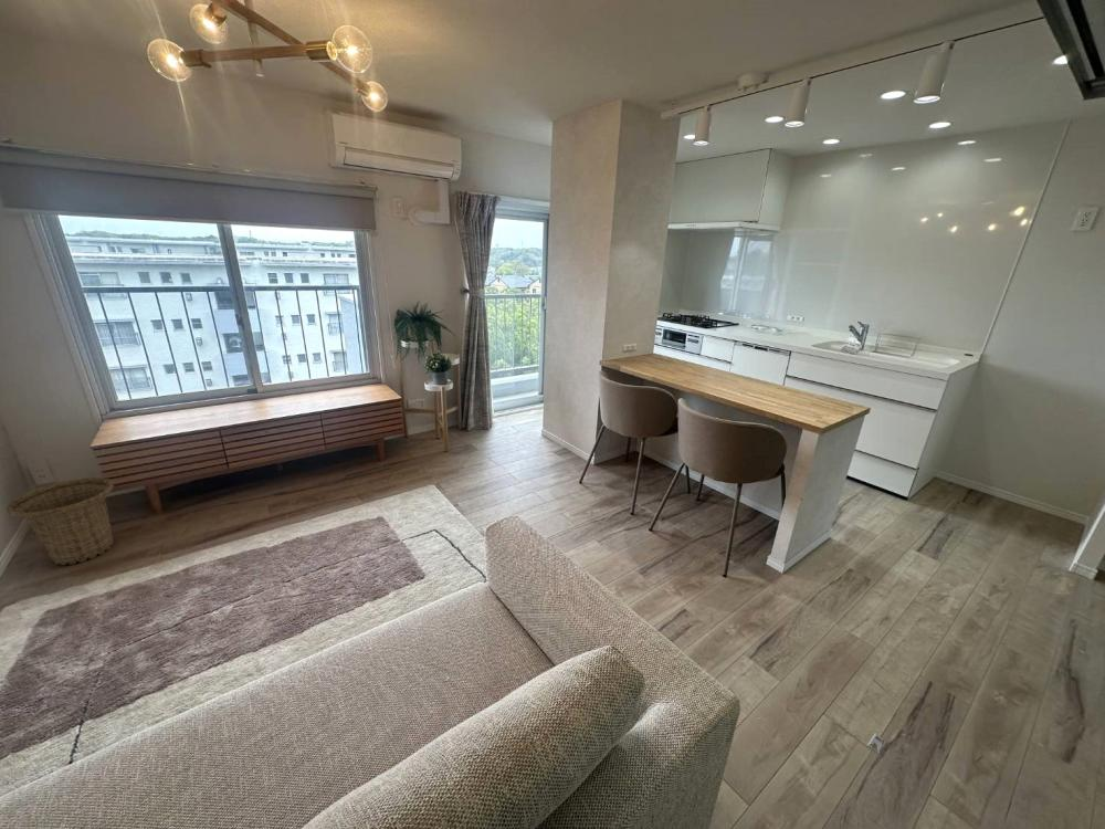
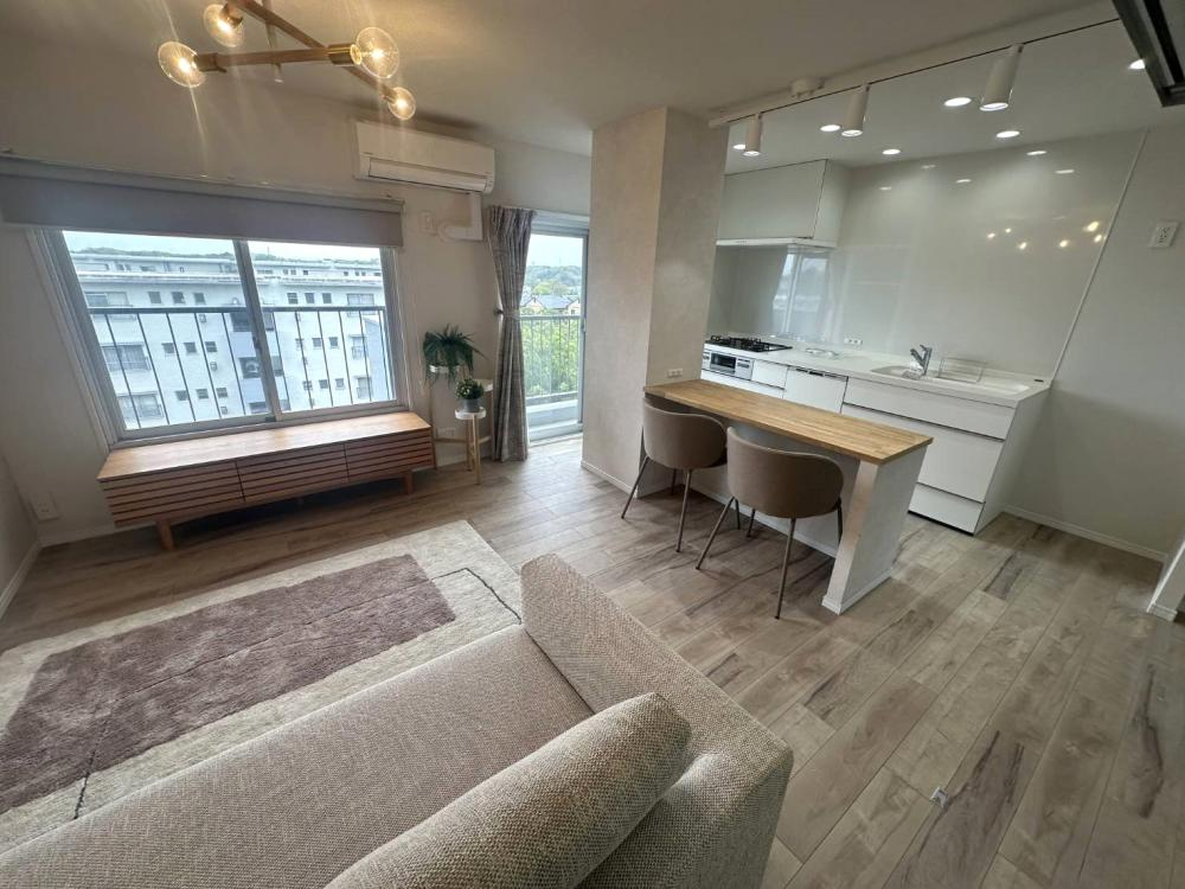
- basket (73, 523)
